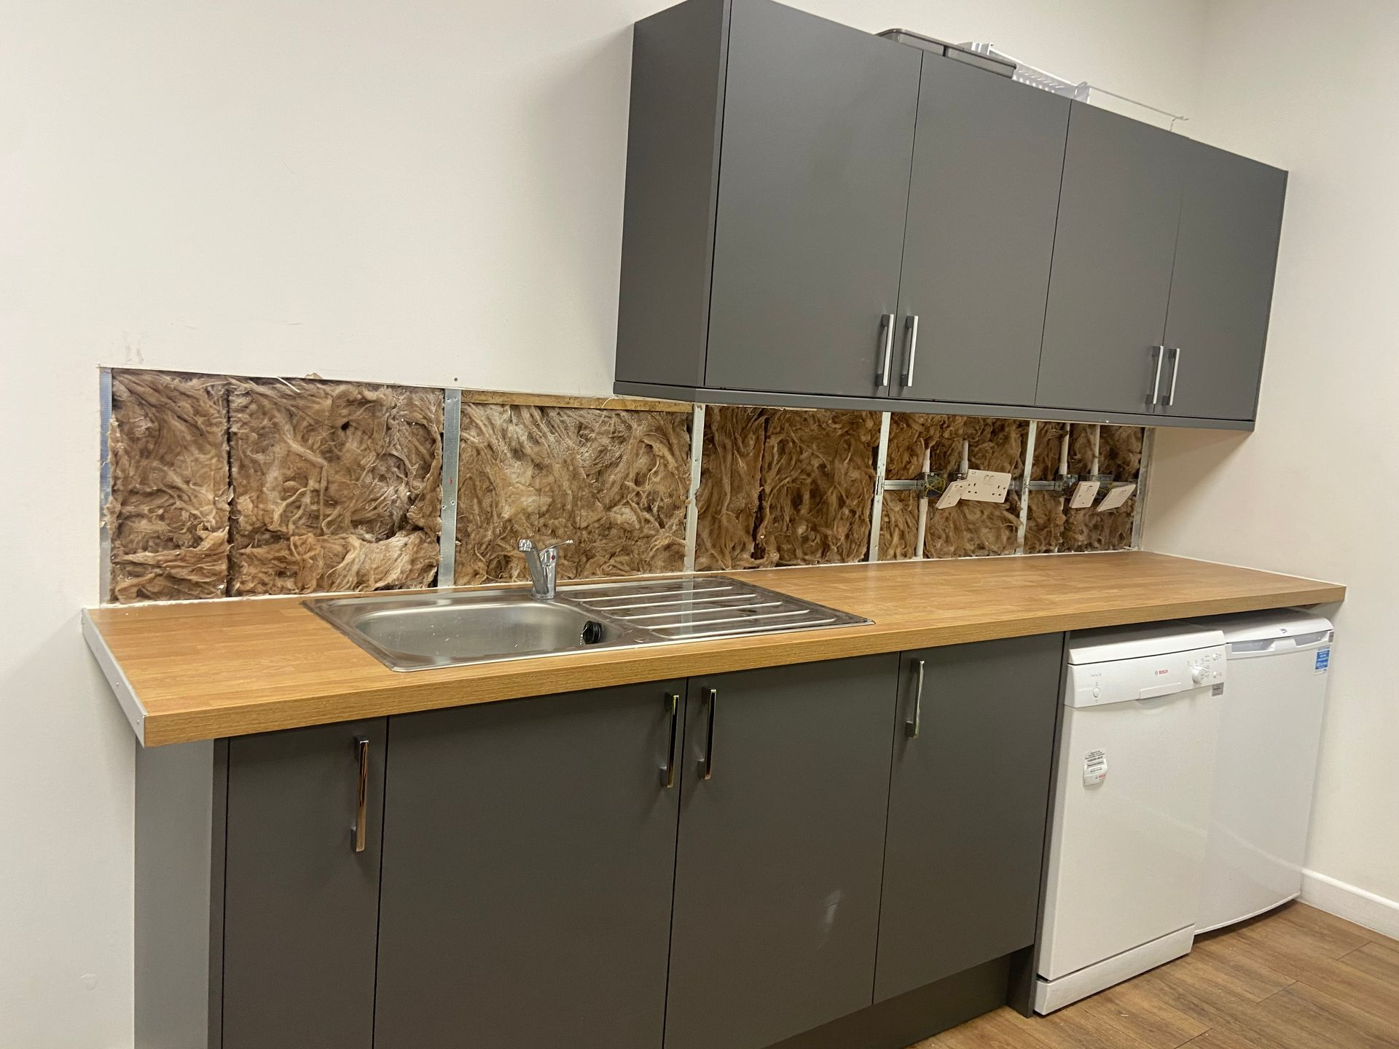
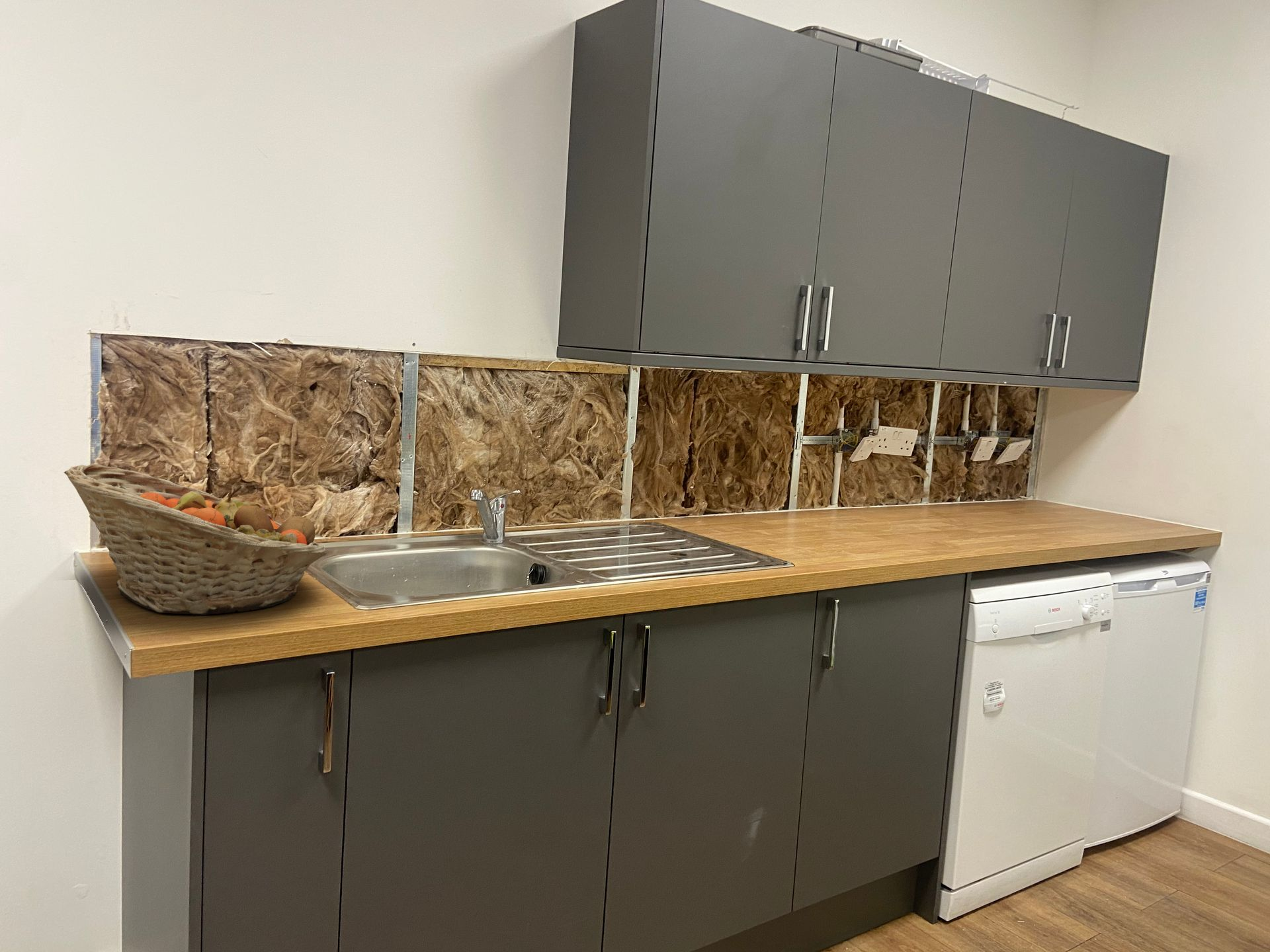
+ fruit basket (198, 531)
